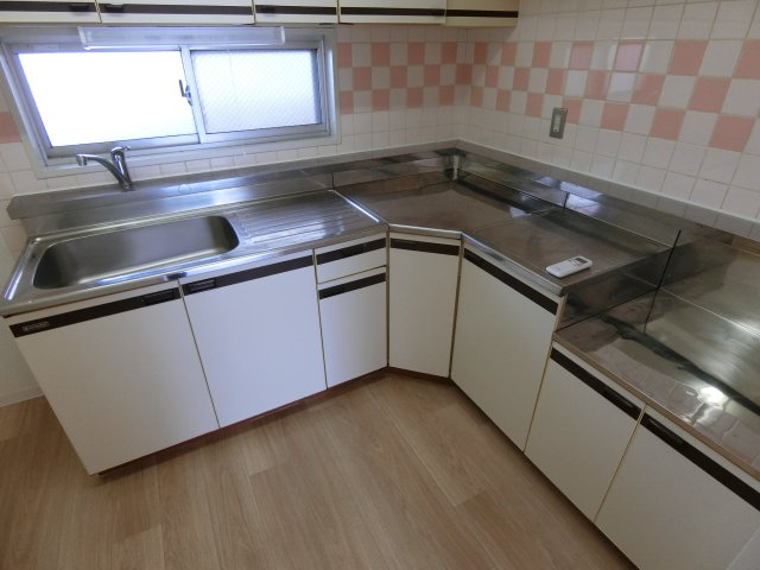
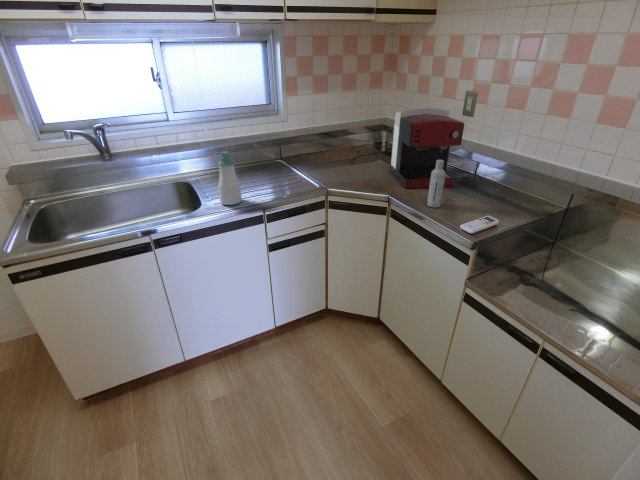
+ coffee maker (427, 147)
+ soap bottle (228, 177)
+ bottle (436, 183)
